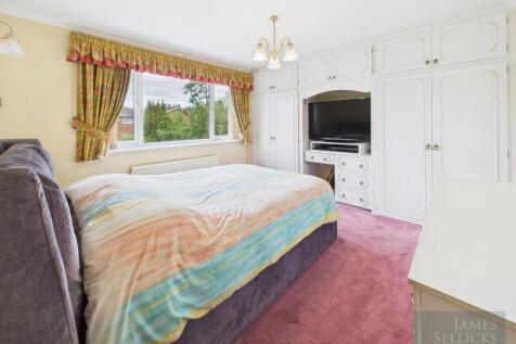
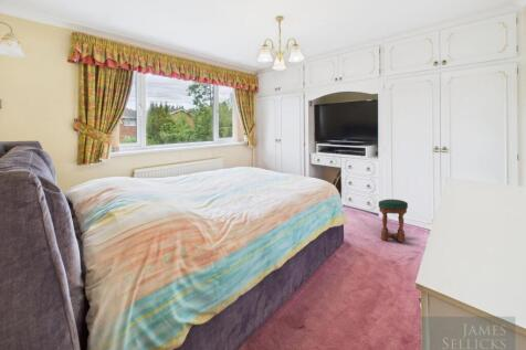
+ stool (387, 218)
